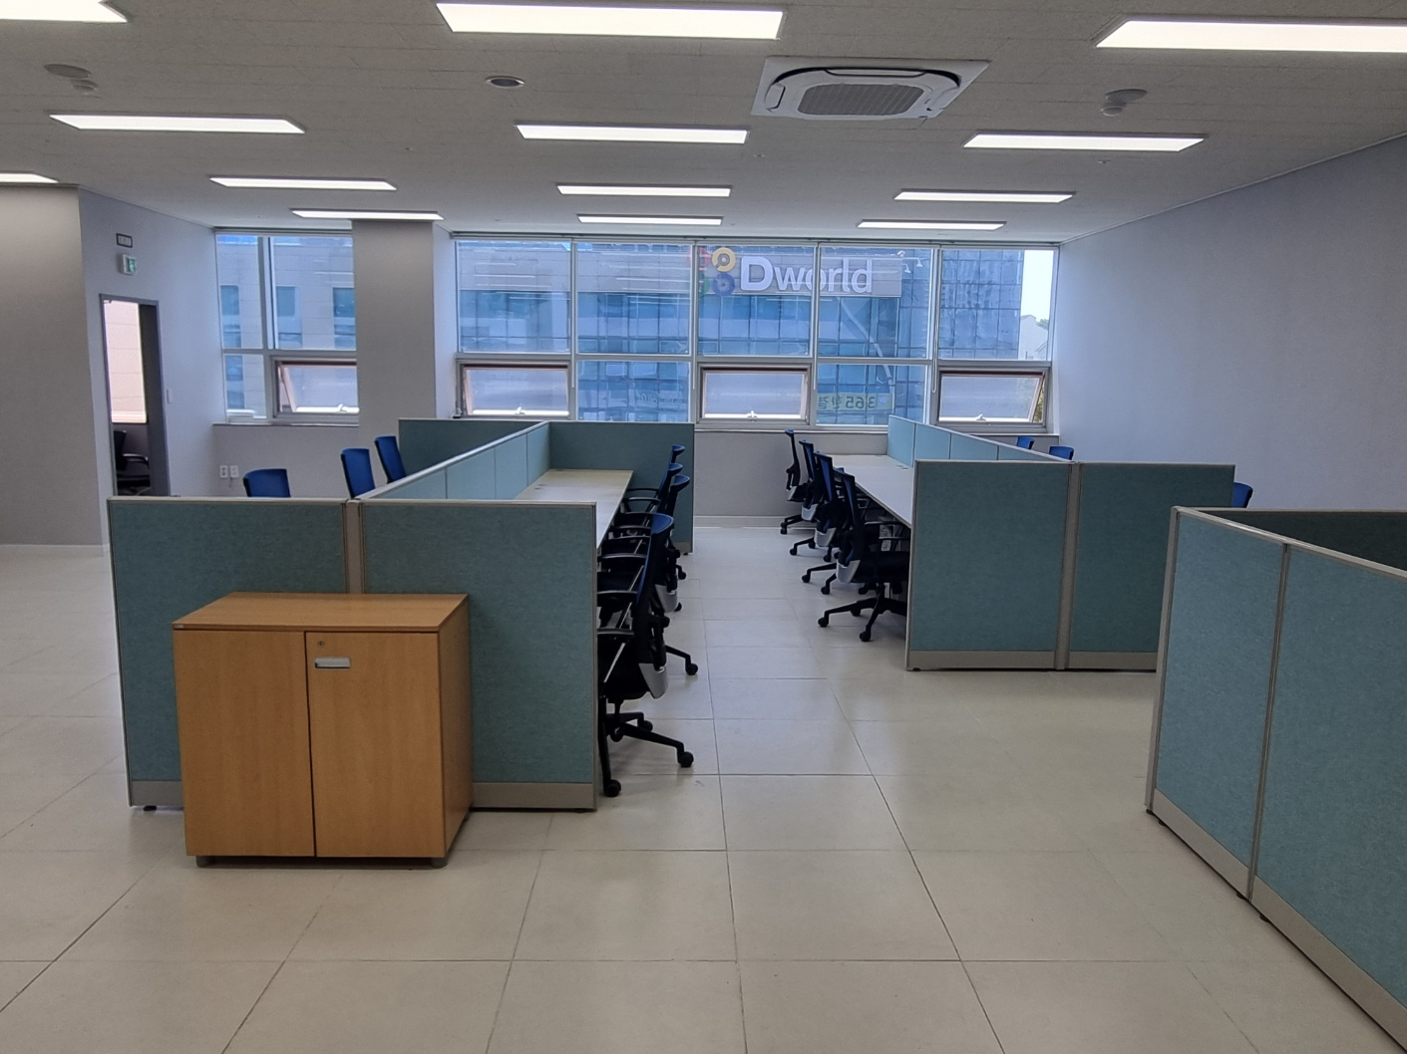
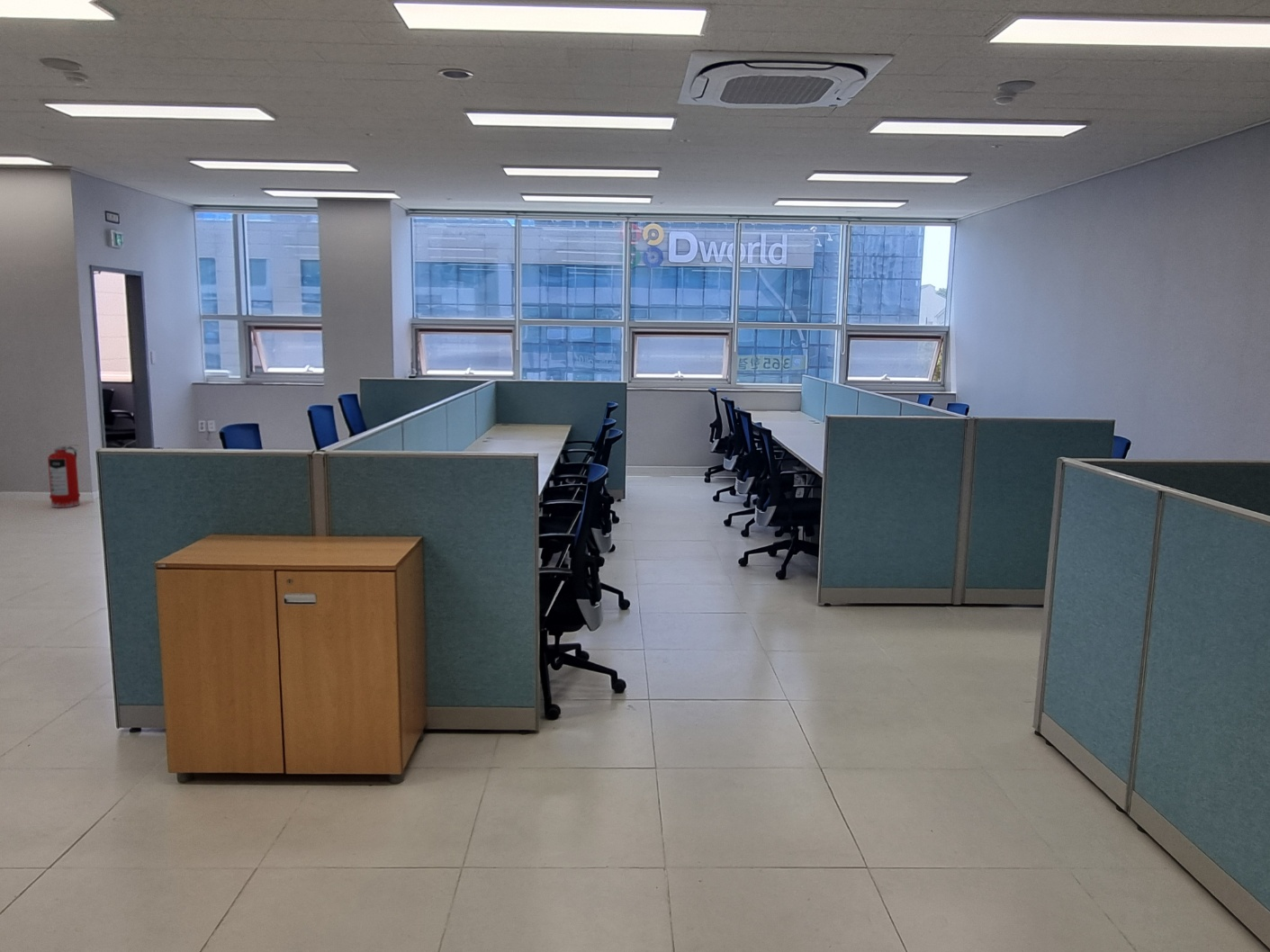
+ fire extinguisher (68, 474)
